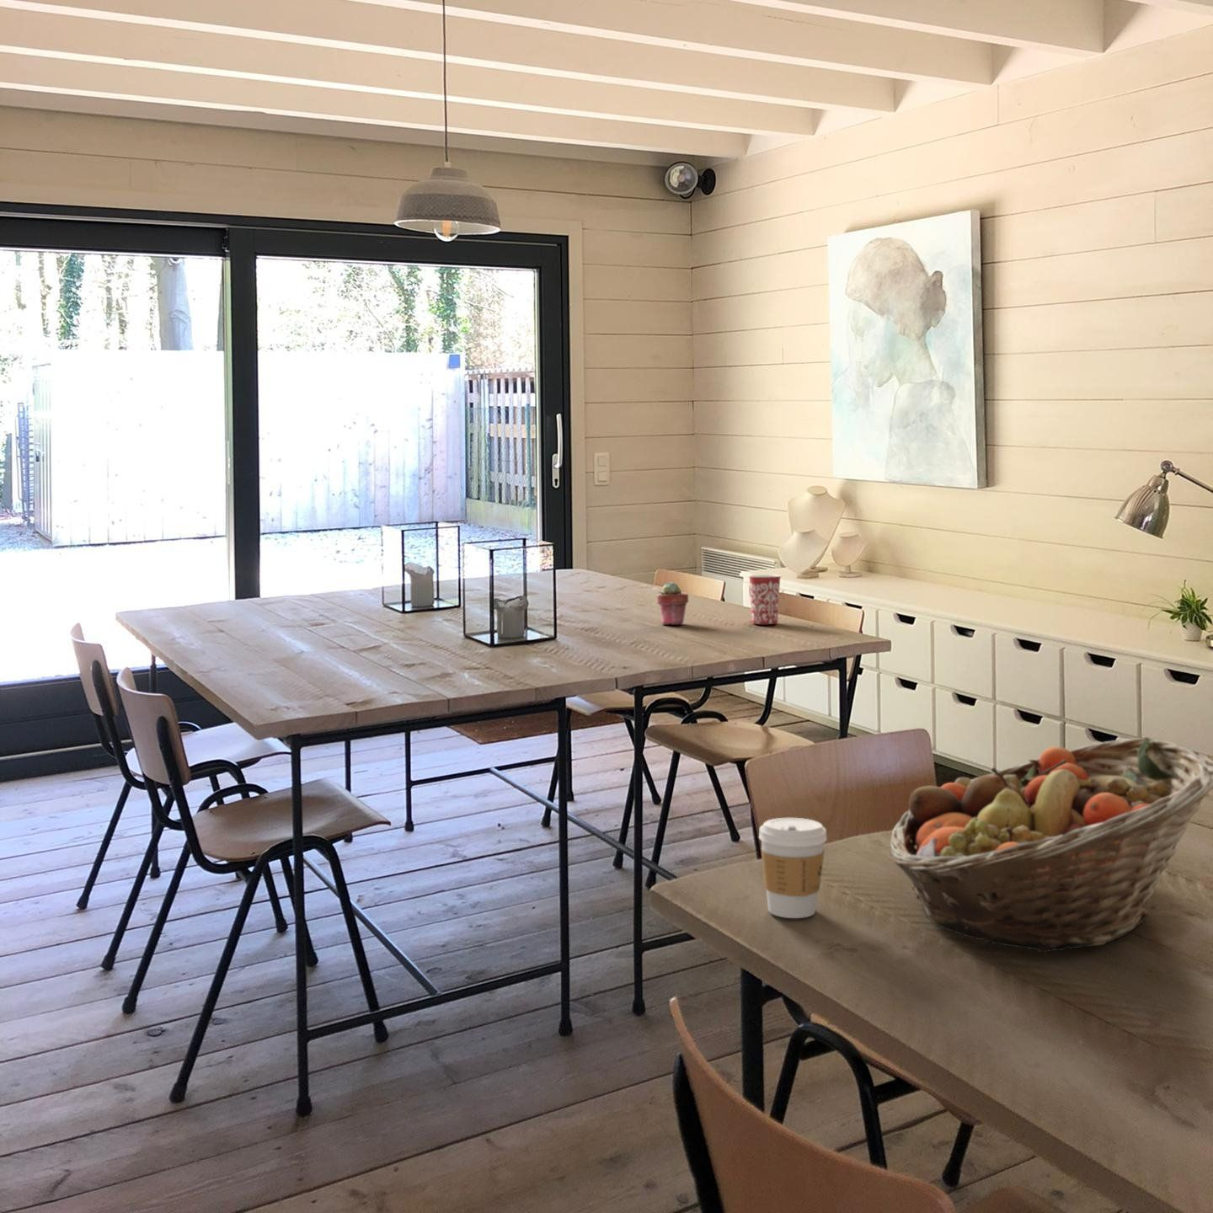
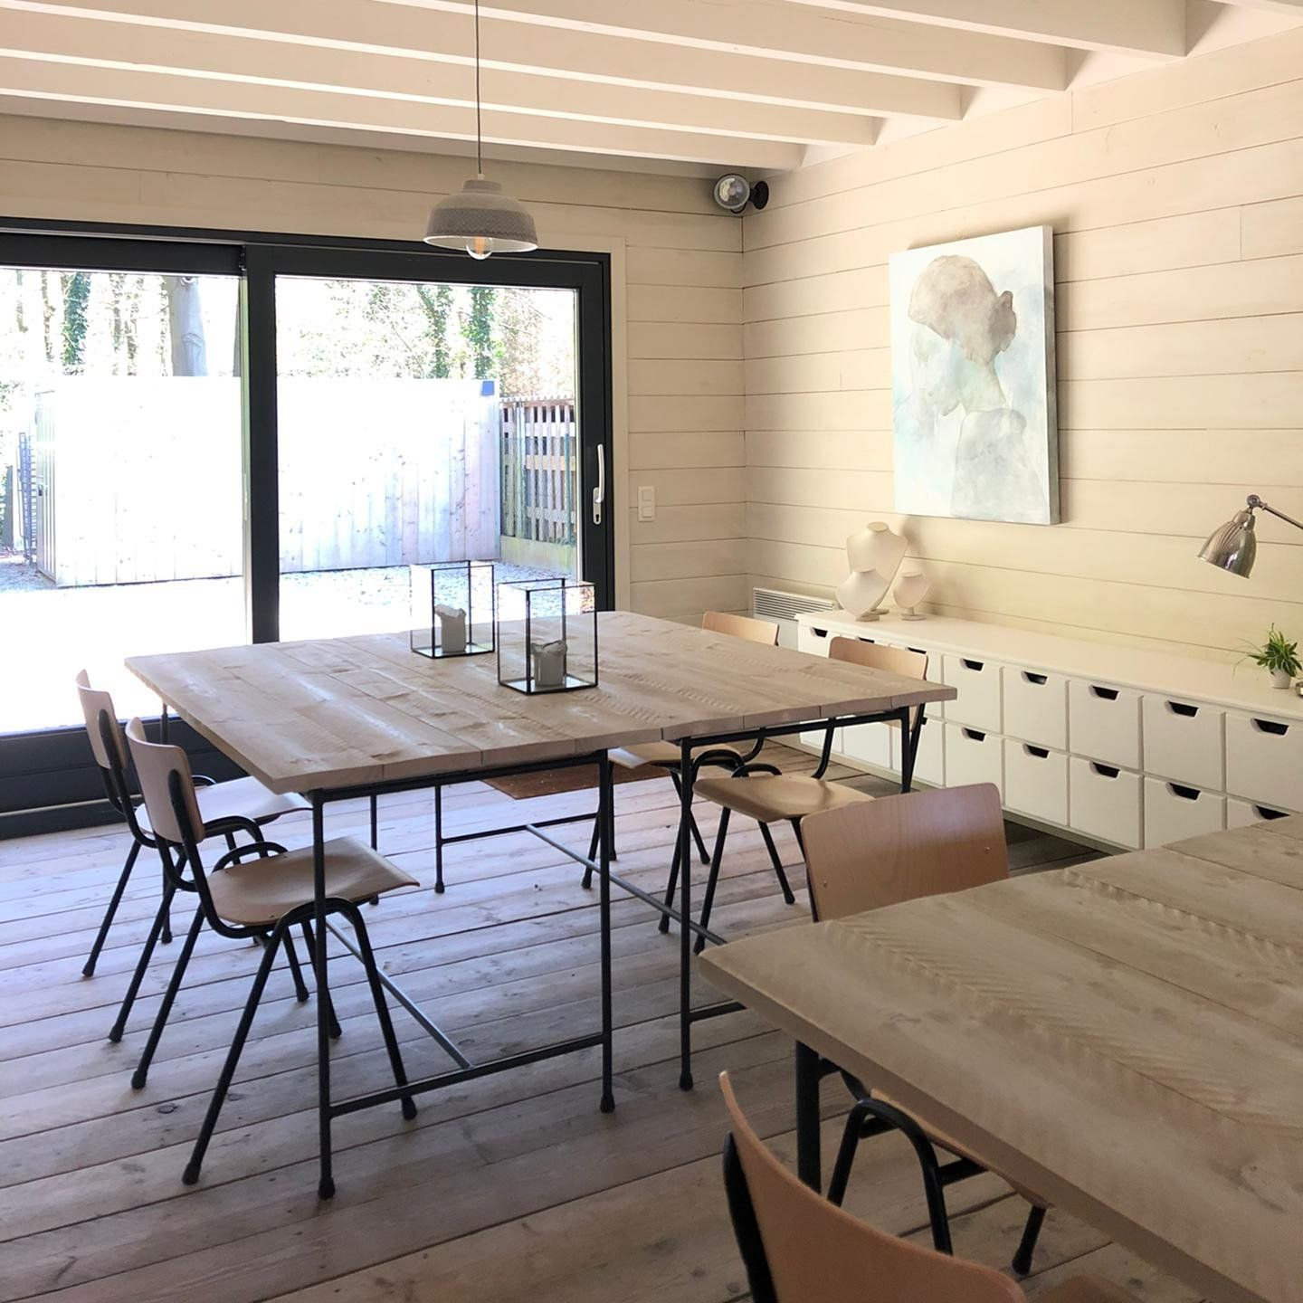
- coffee cup (792, 866)
- fruit basket (1045, 829)
- potted succulent (672, 602)
- mug (762, 598)
